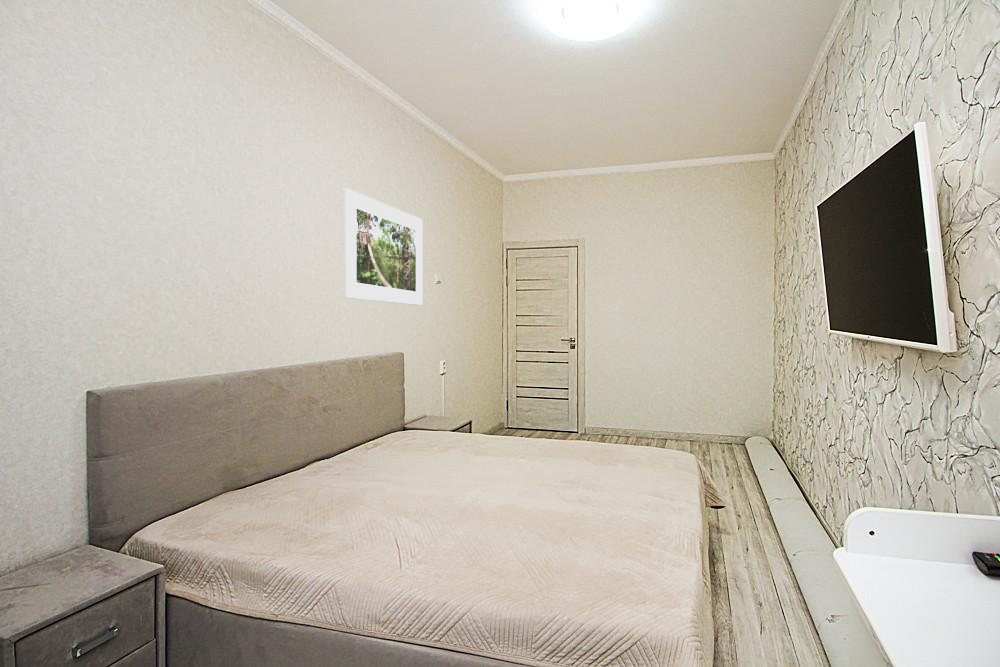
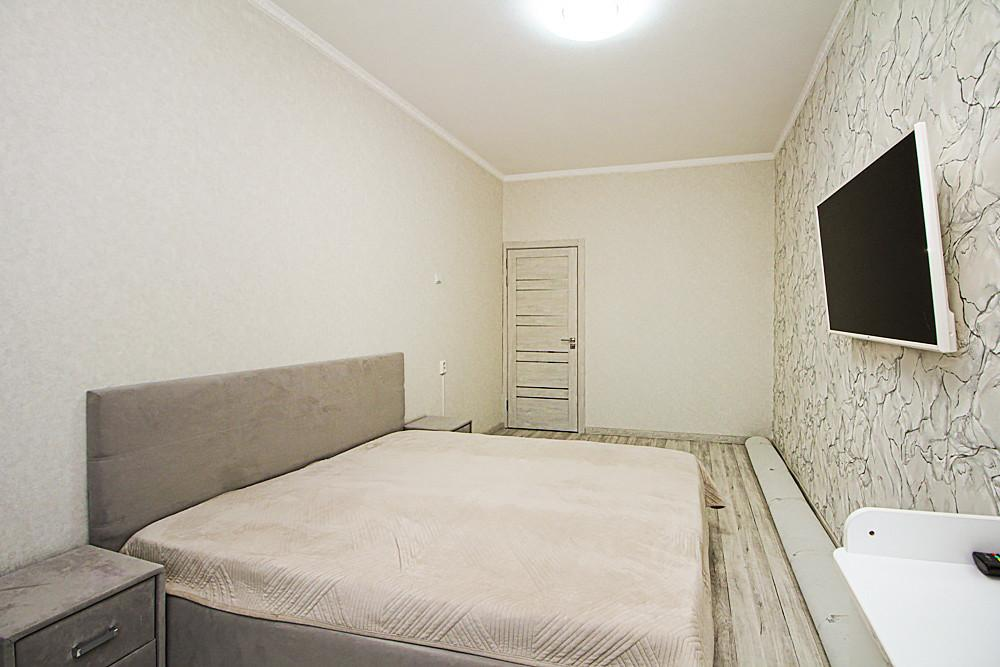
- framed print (388, 253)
